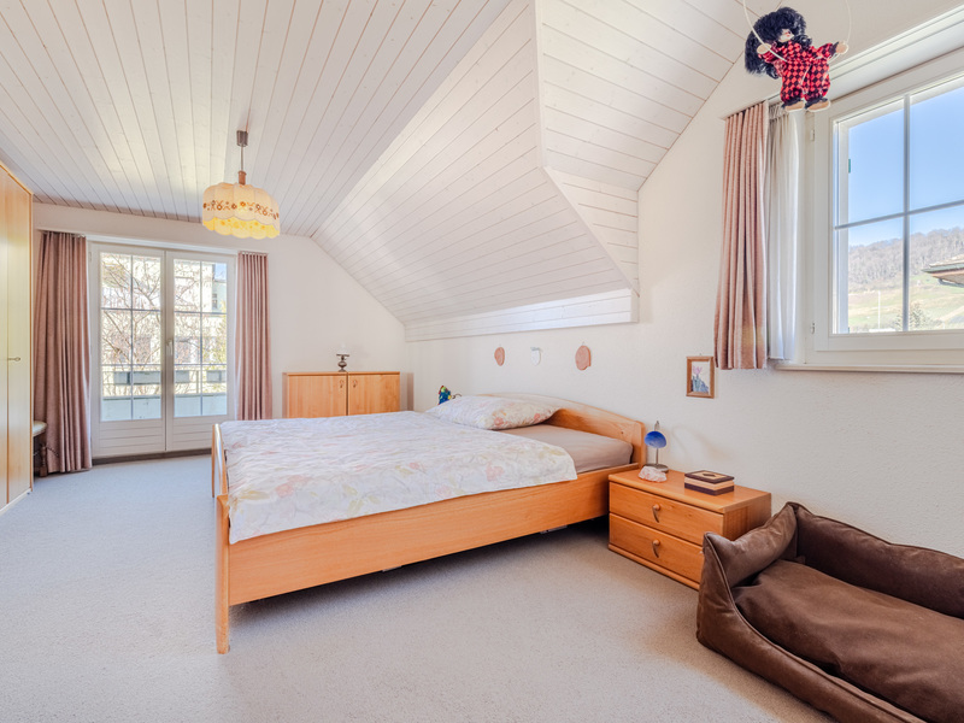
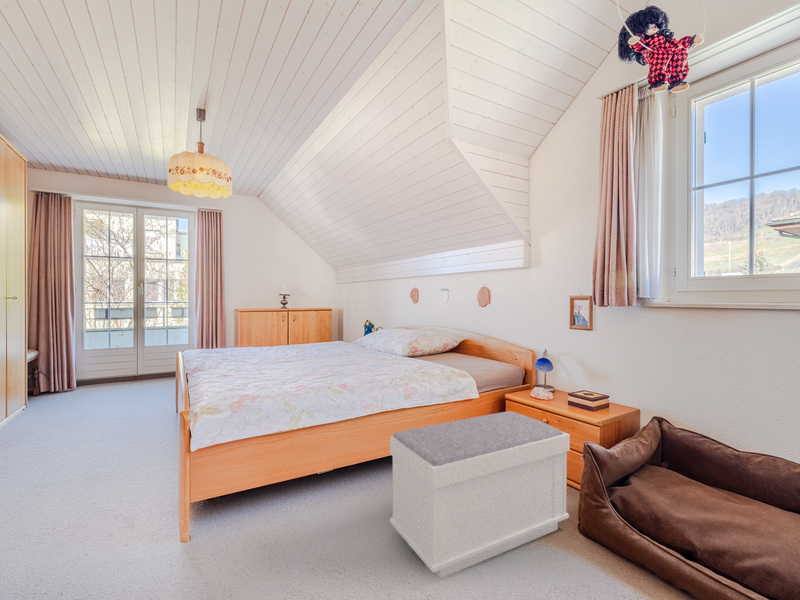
+ bench (479, 480)
